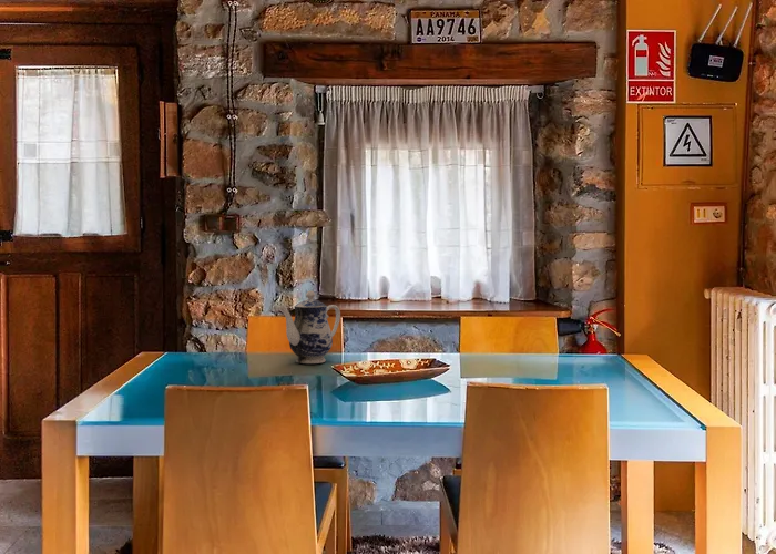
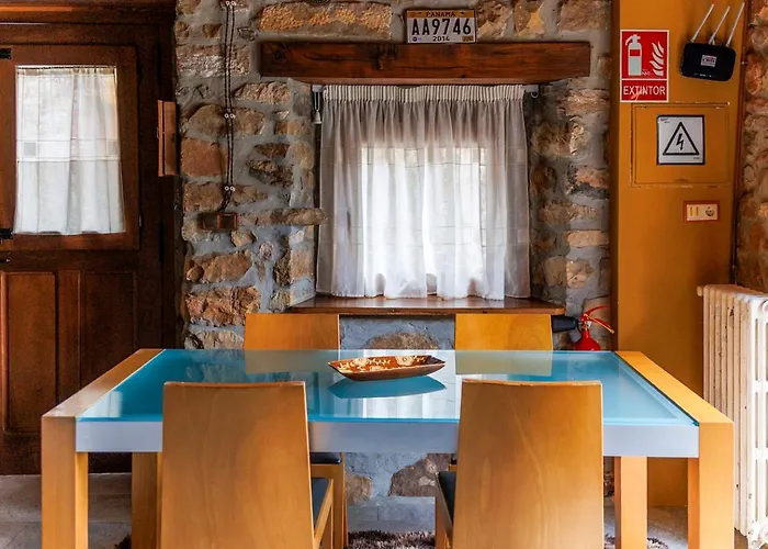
- teapot (310, 326)
